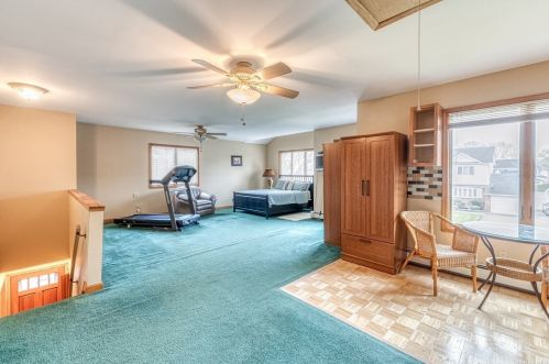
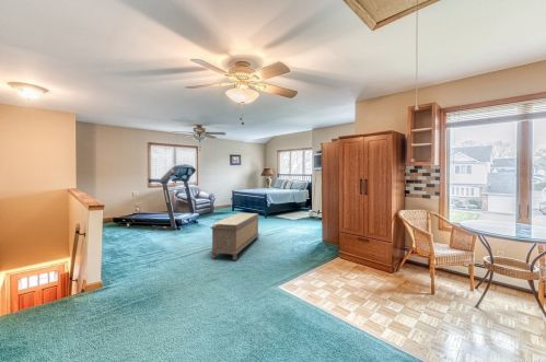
+ bench (237, 232)
